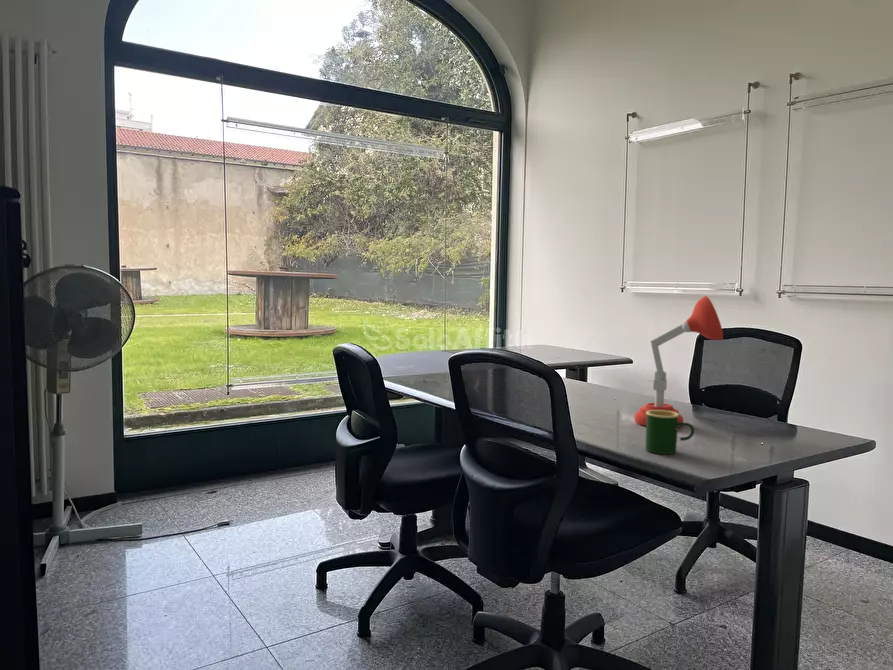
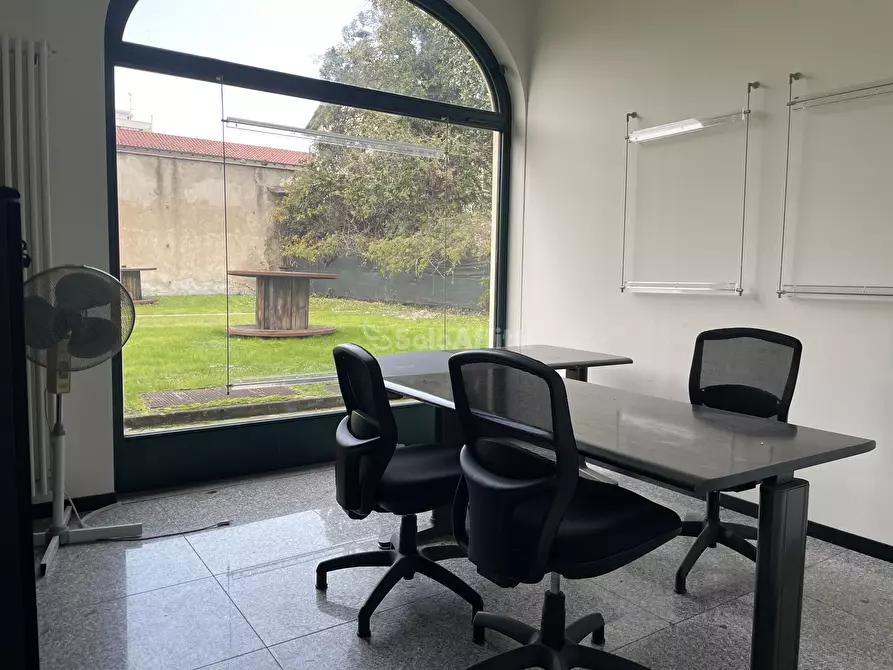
- mug (669, 432)
- desk lamp (662, 366)
